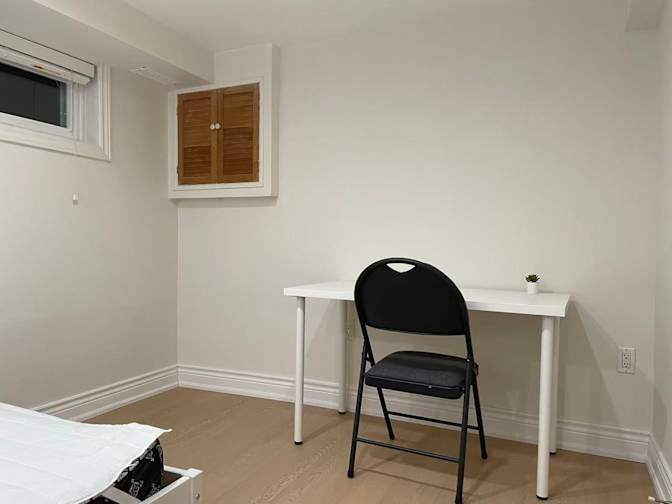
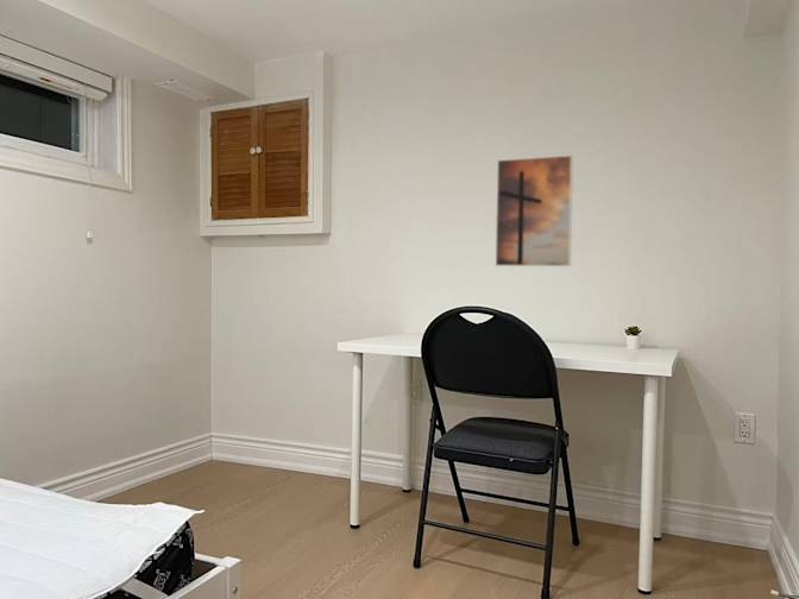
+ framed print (533, 212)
